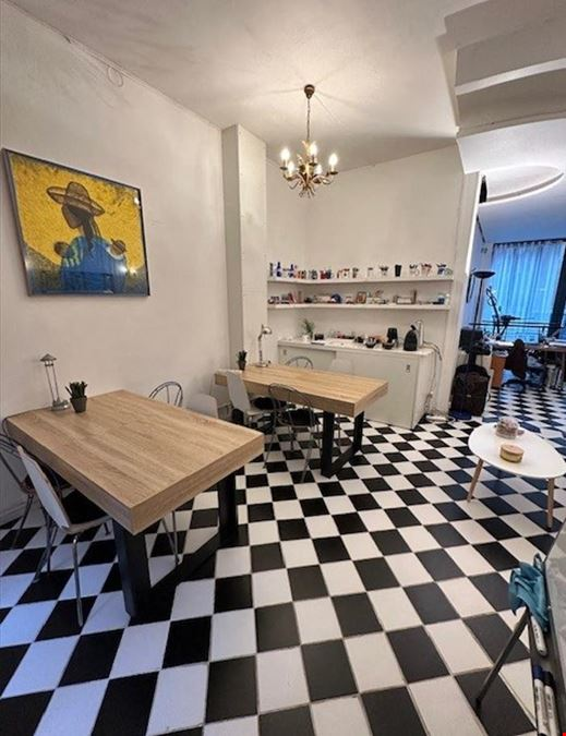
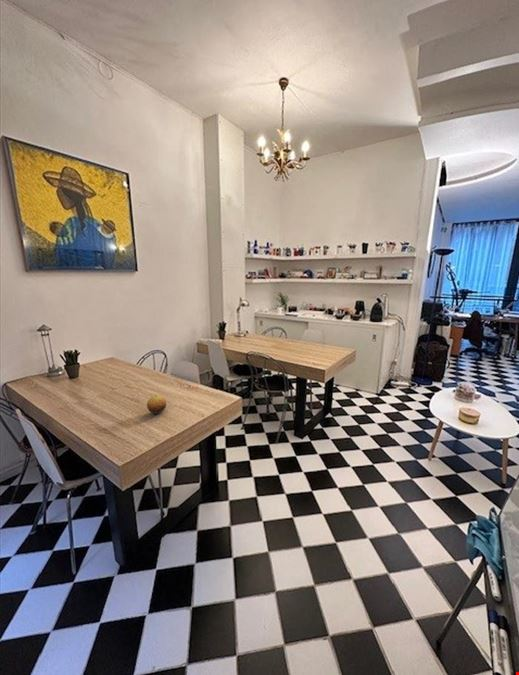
+ fruit (156, 404)
